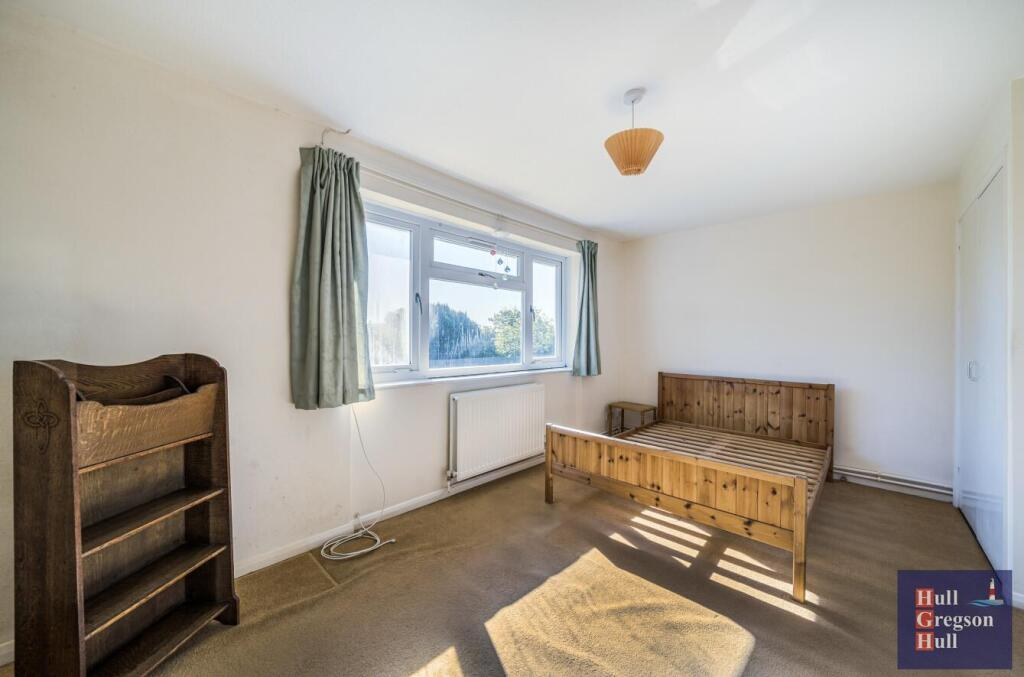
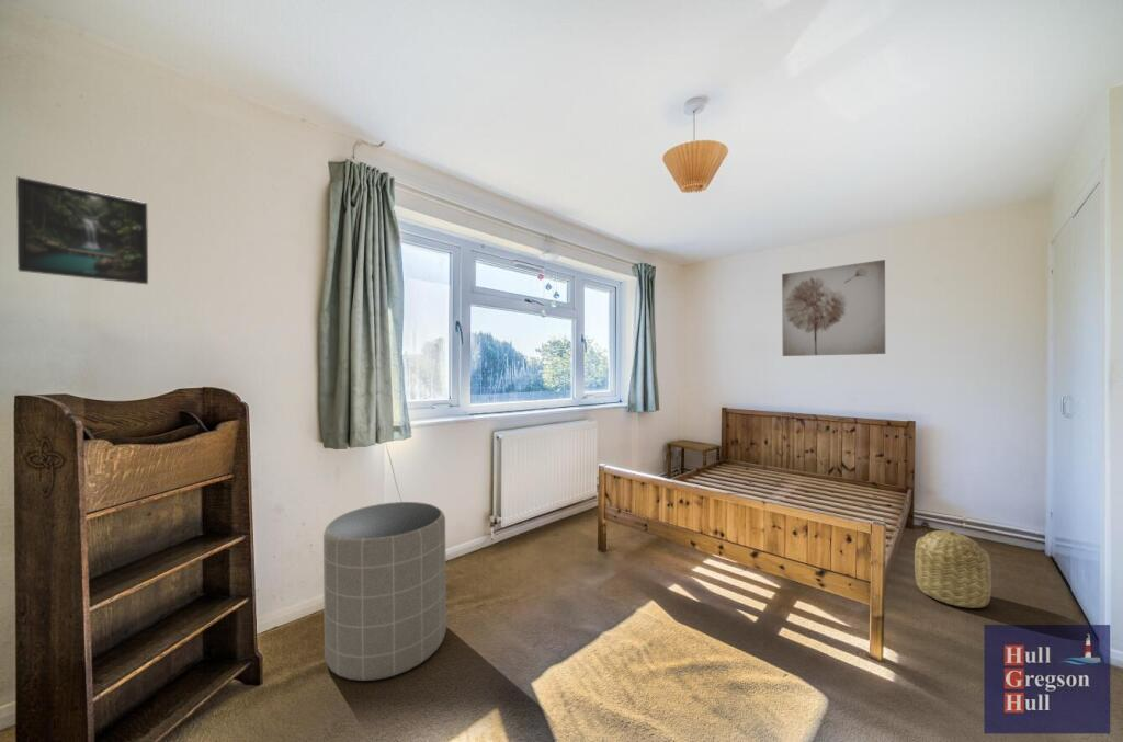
+ trash can (387, 580)
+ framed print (87, 235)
+ basket (951, 563)
+ wall art (830, 311)
